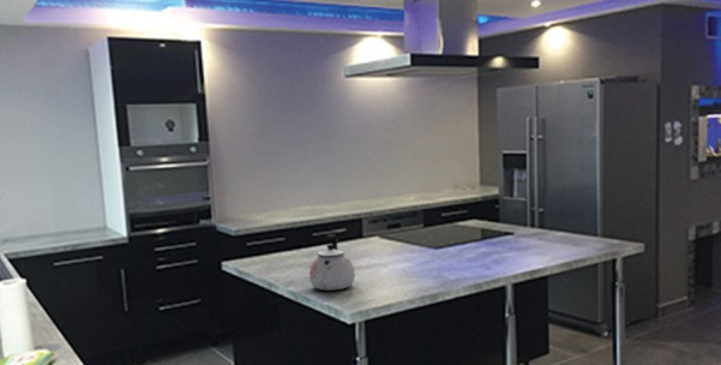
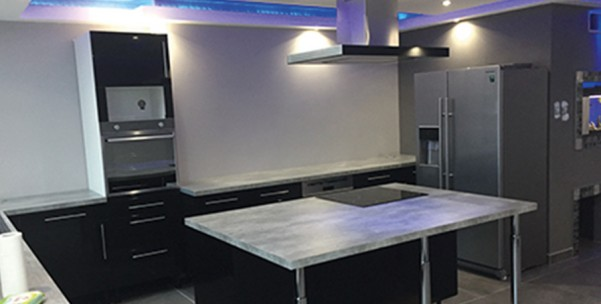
- kettle (331, 261)
